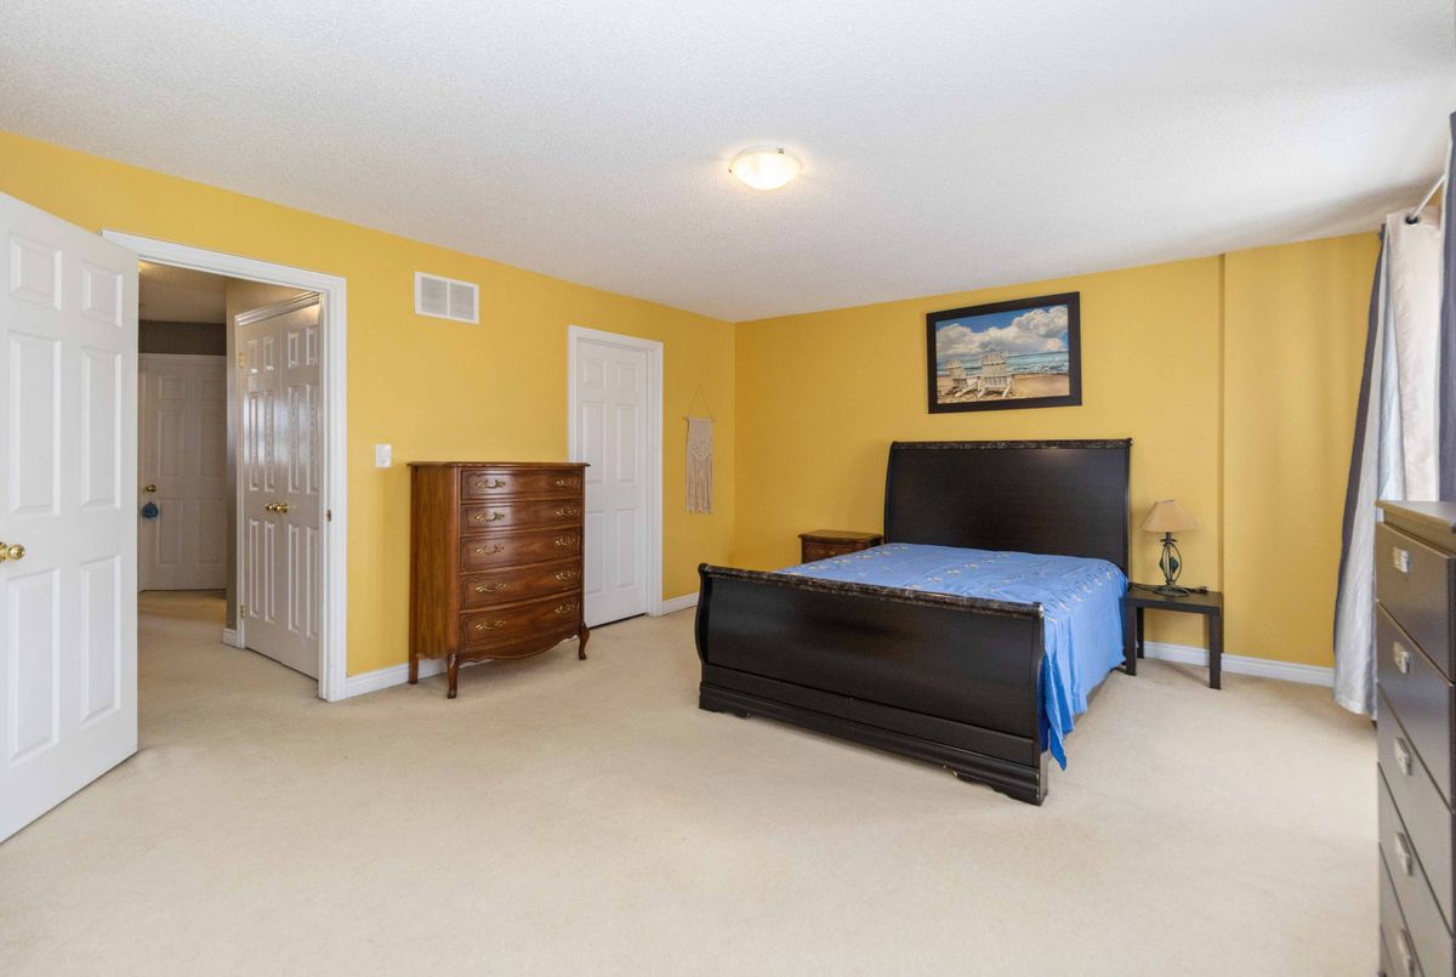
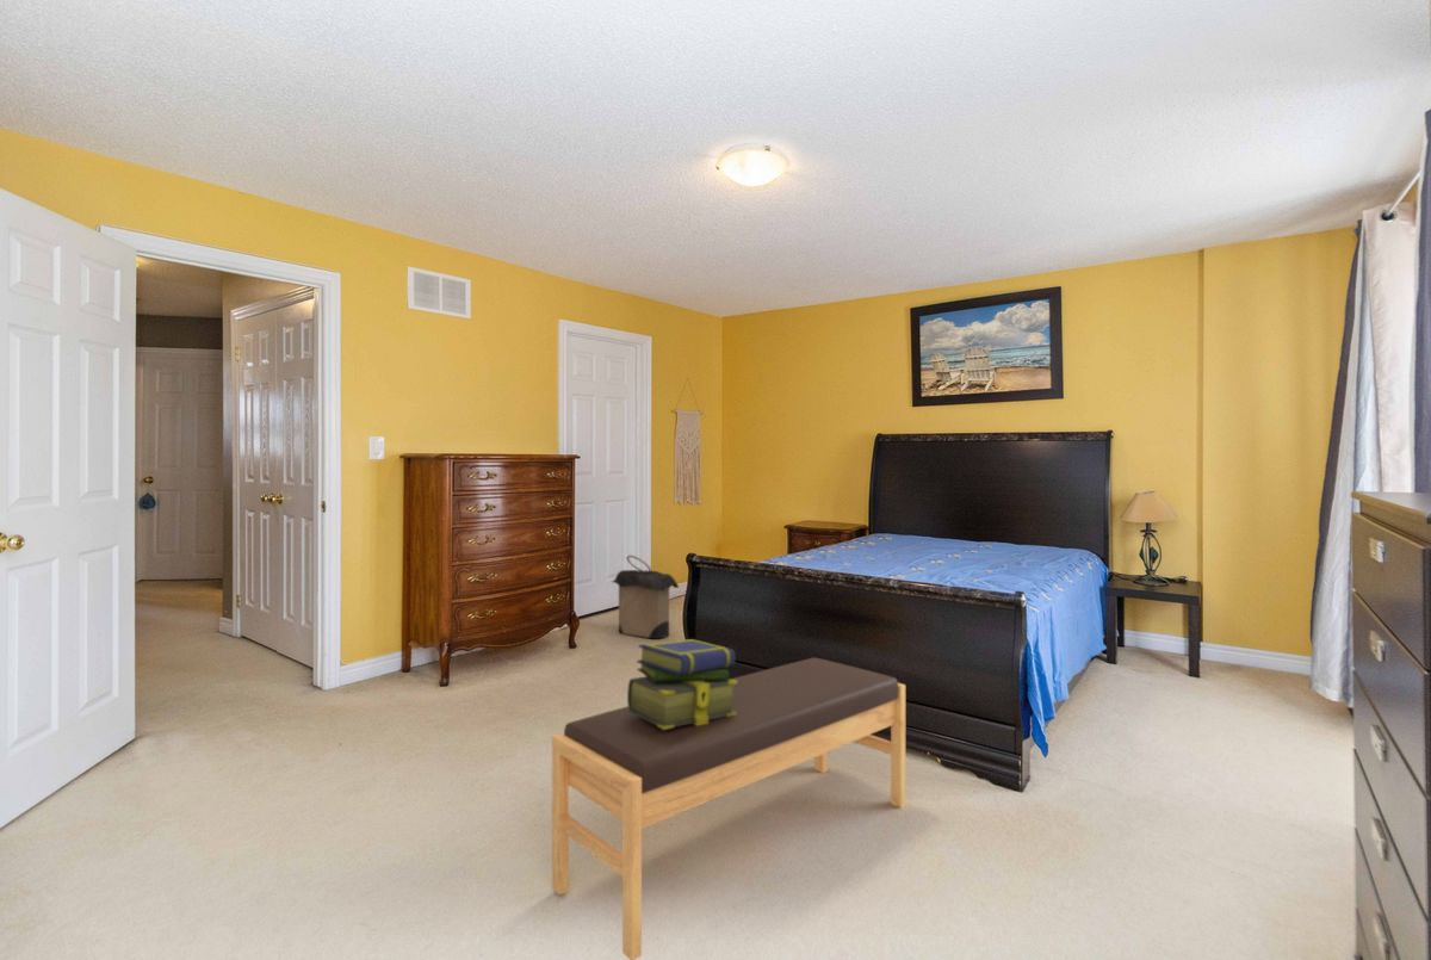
+ stack of books (683, 677)
+ laundry hamper (645, 594)
+ bench (748, 769)
